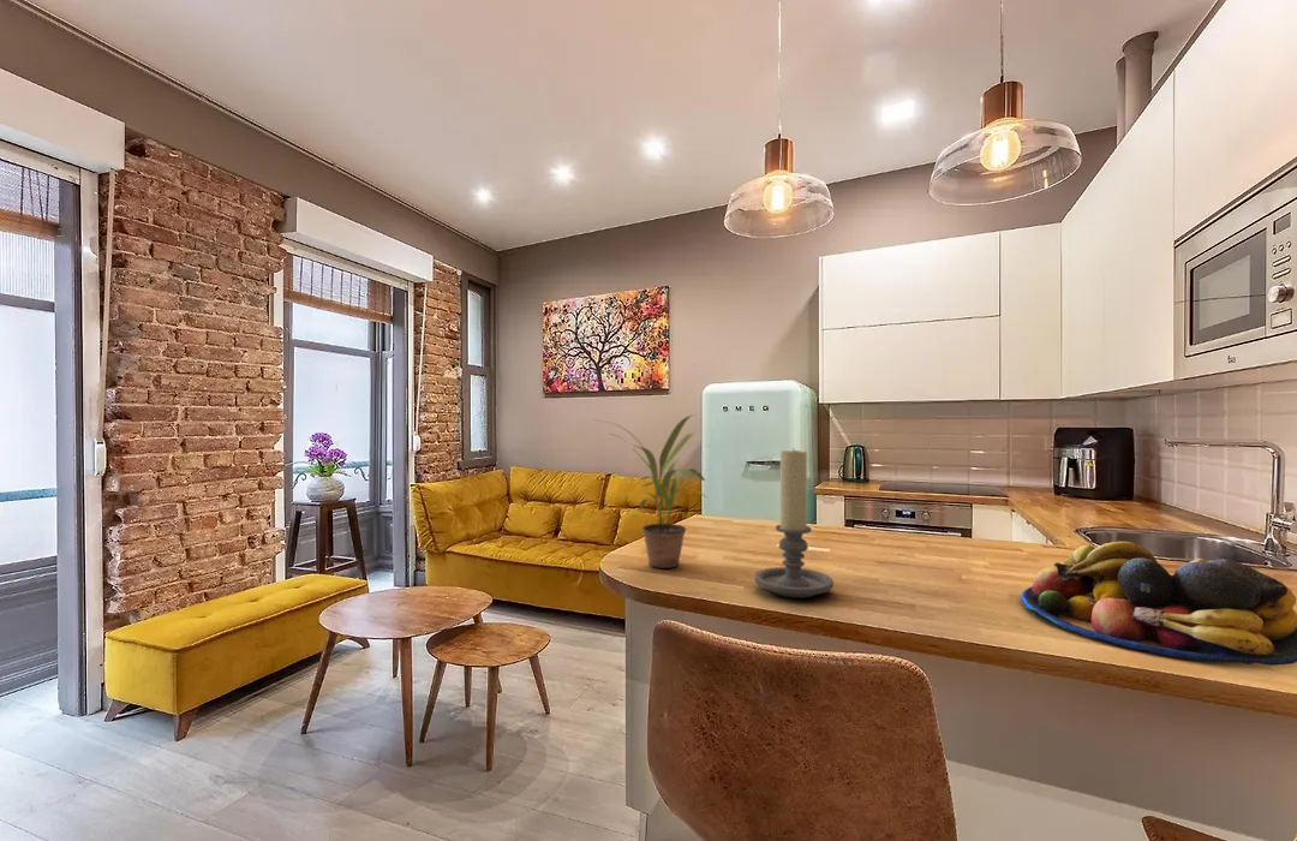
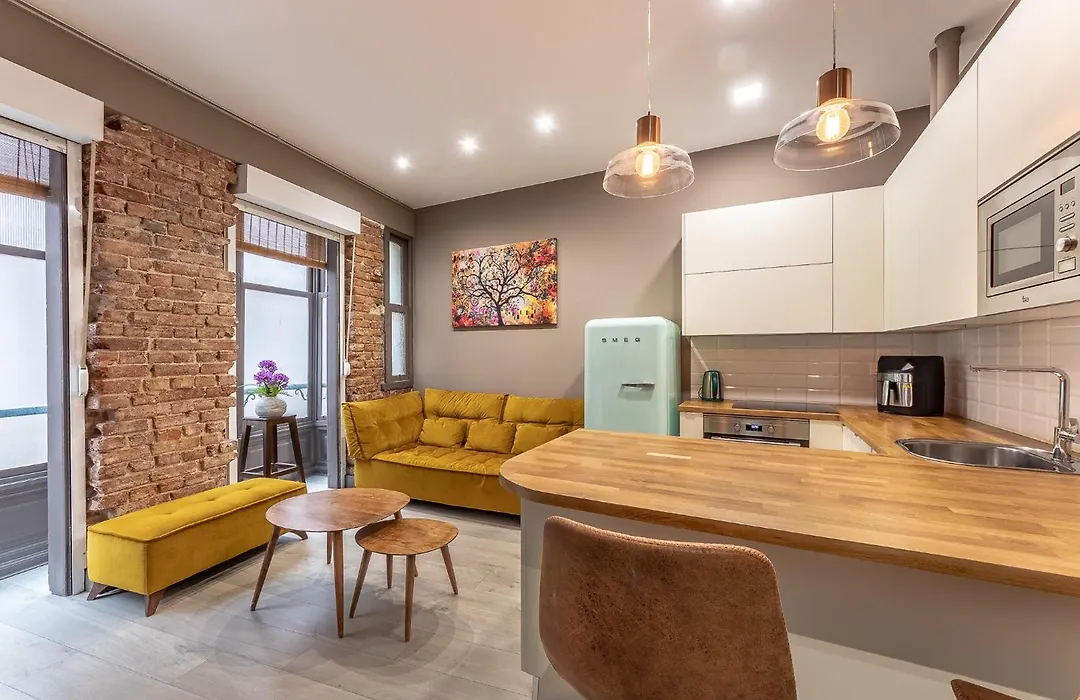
- potted plant (656, 490)
- candle holder (794, 518)
- fruit bowl (1146, 580)
